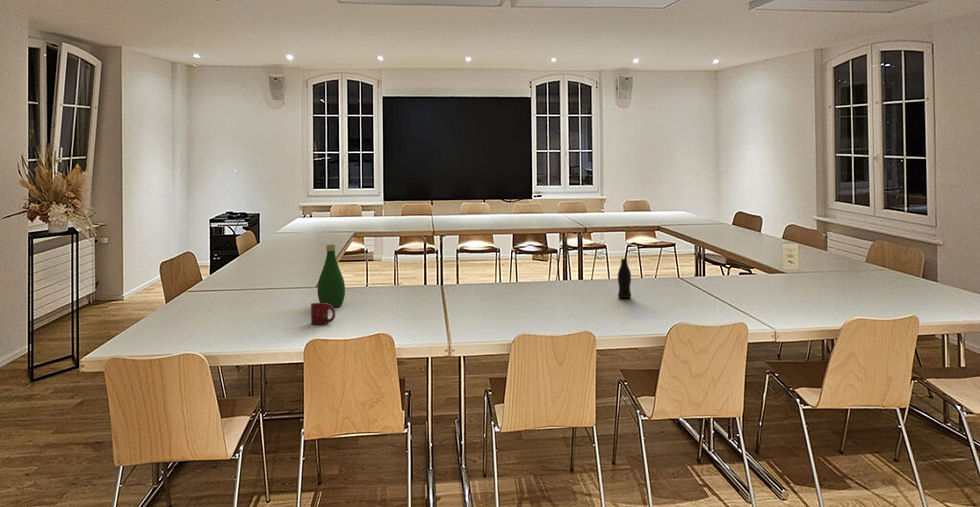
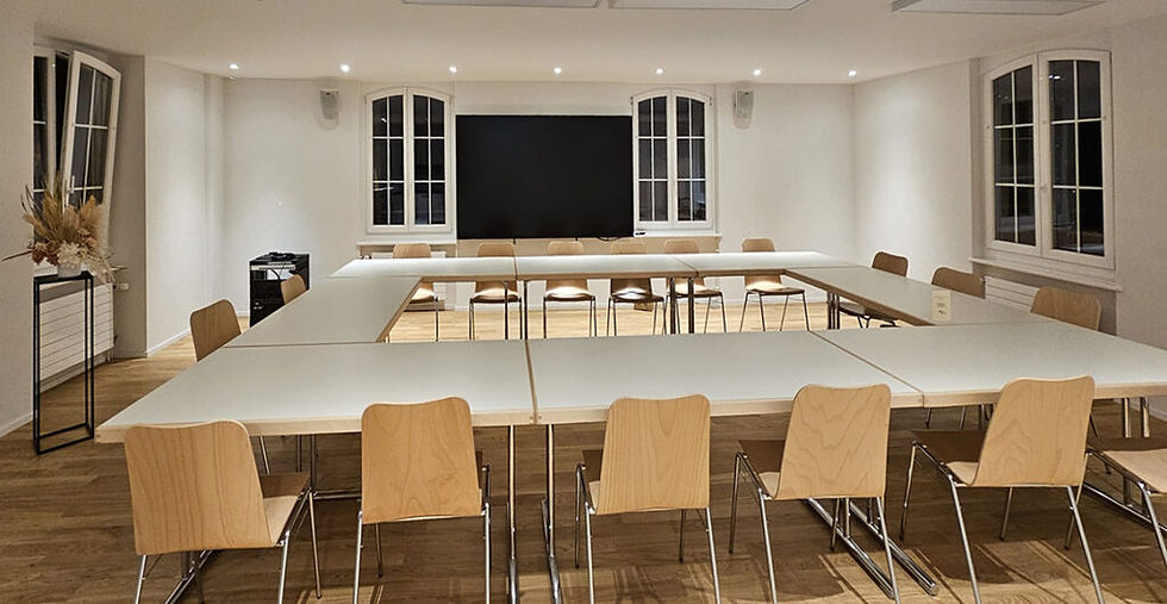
- bottle (627, 273)
- bottle (331, 275)
- cup (323, 313)
